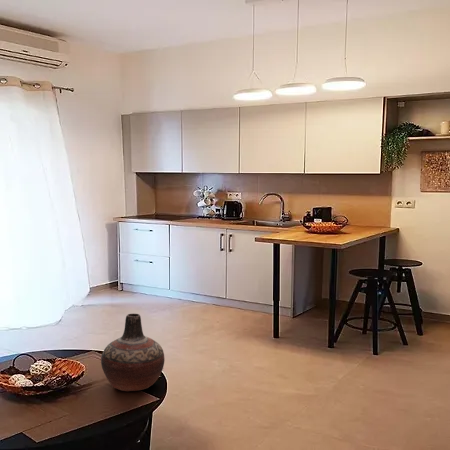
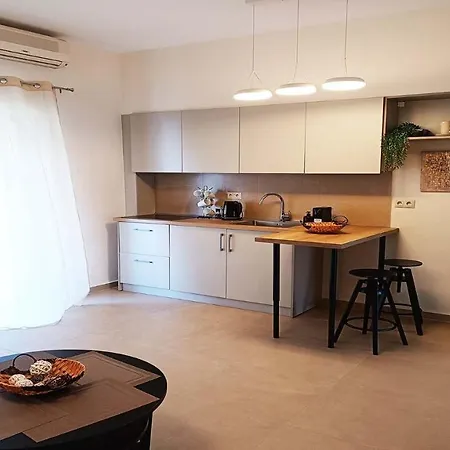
- vase (132, 349)
